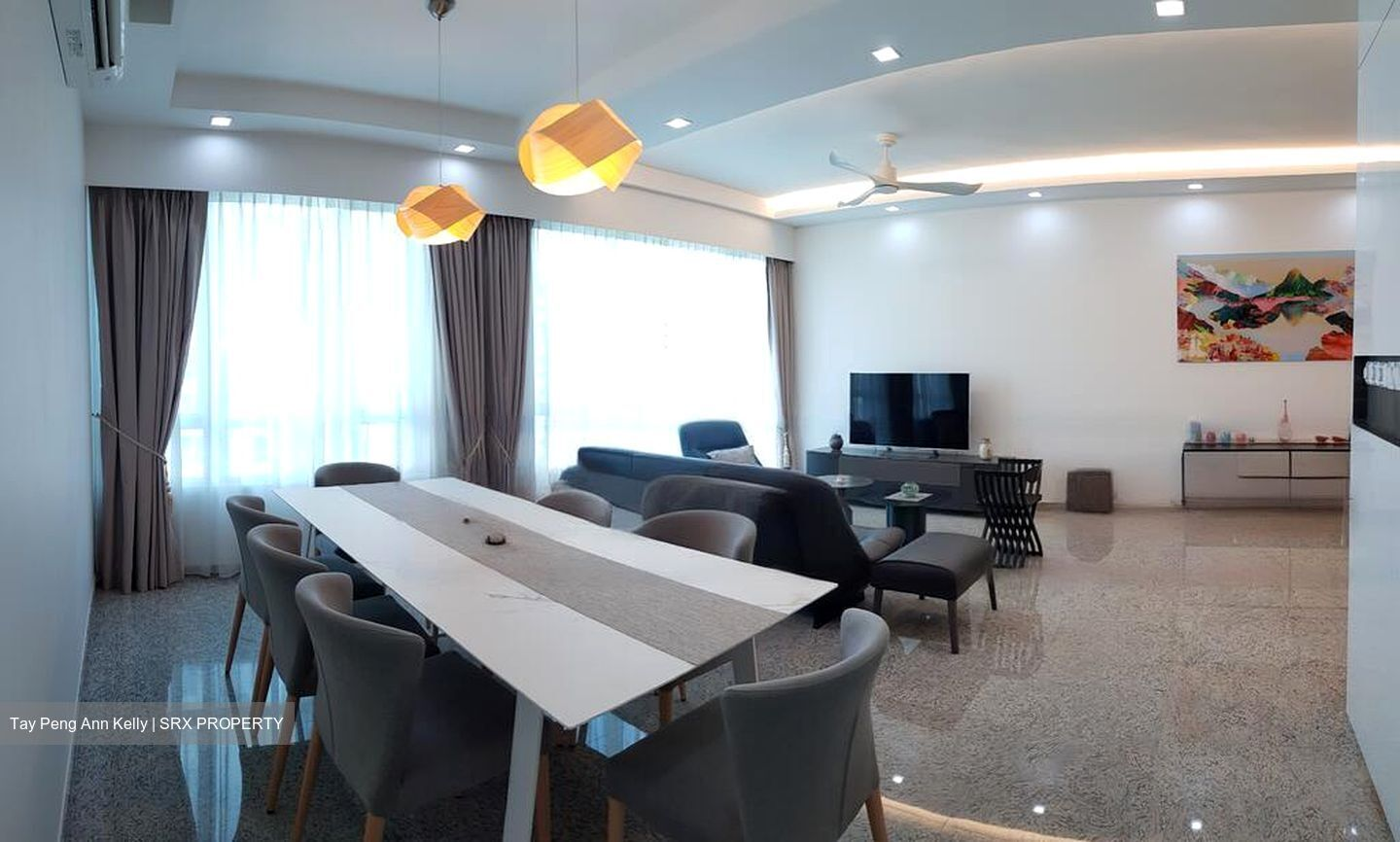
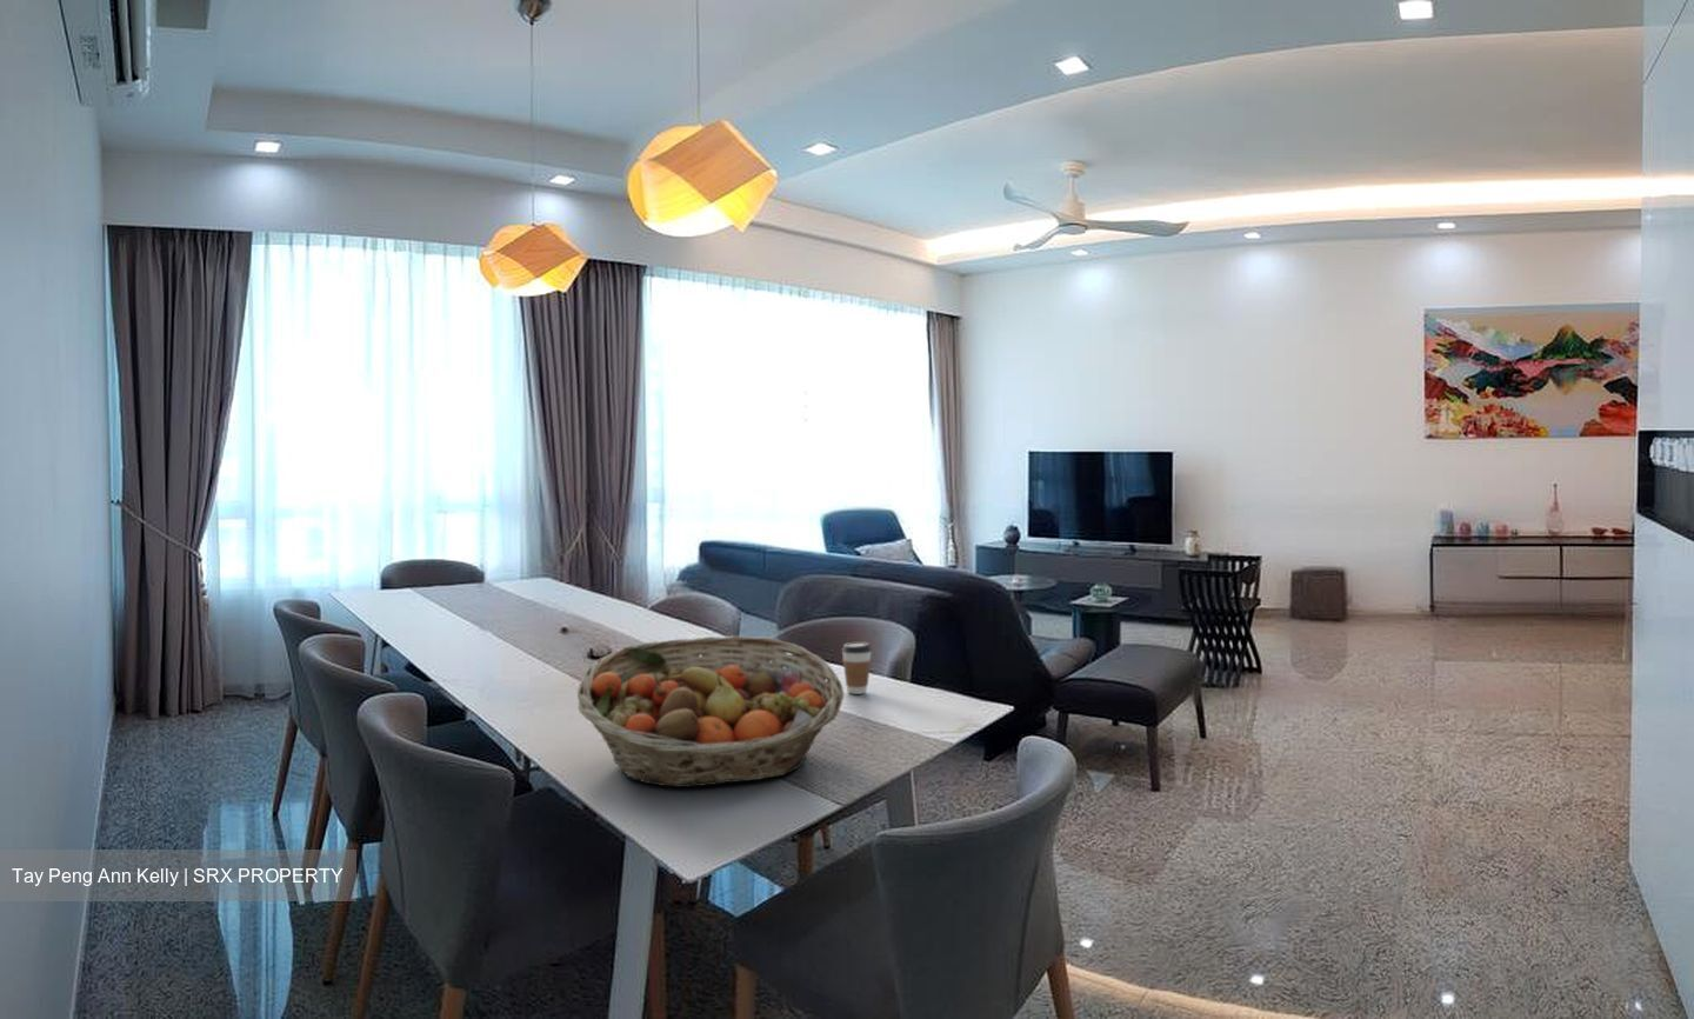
+ coffee cup (857, 667)
+ fruit basket (711, 706)
